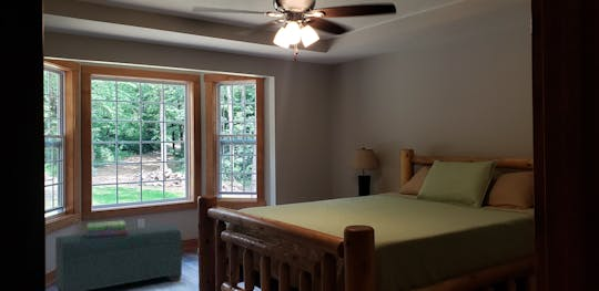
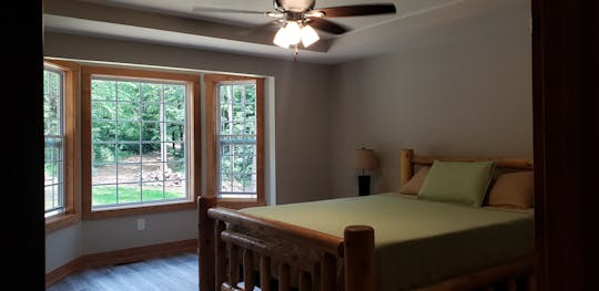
- stack of books (106, 228)
- bench (120, 258)
